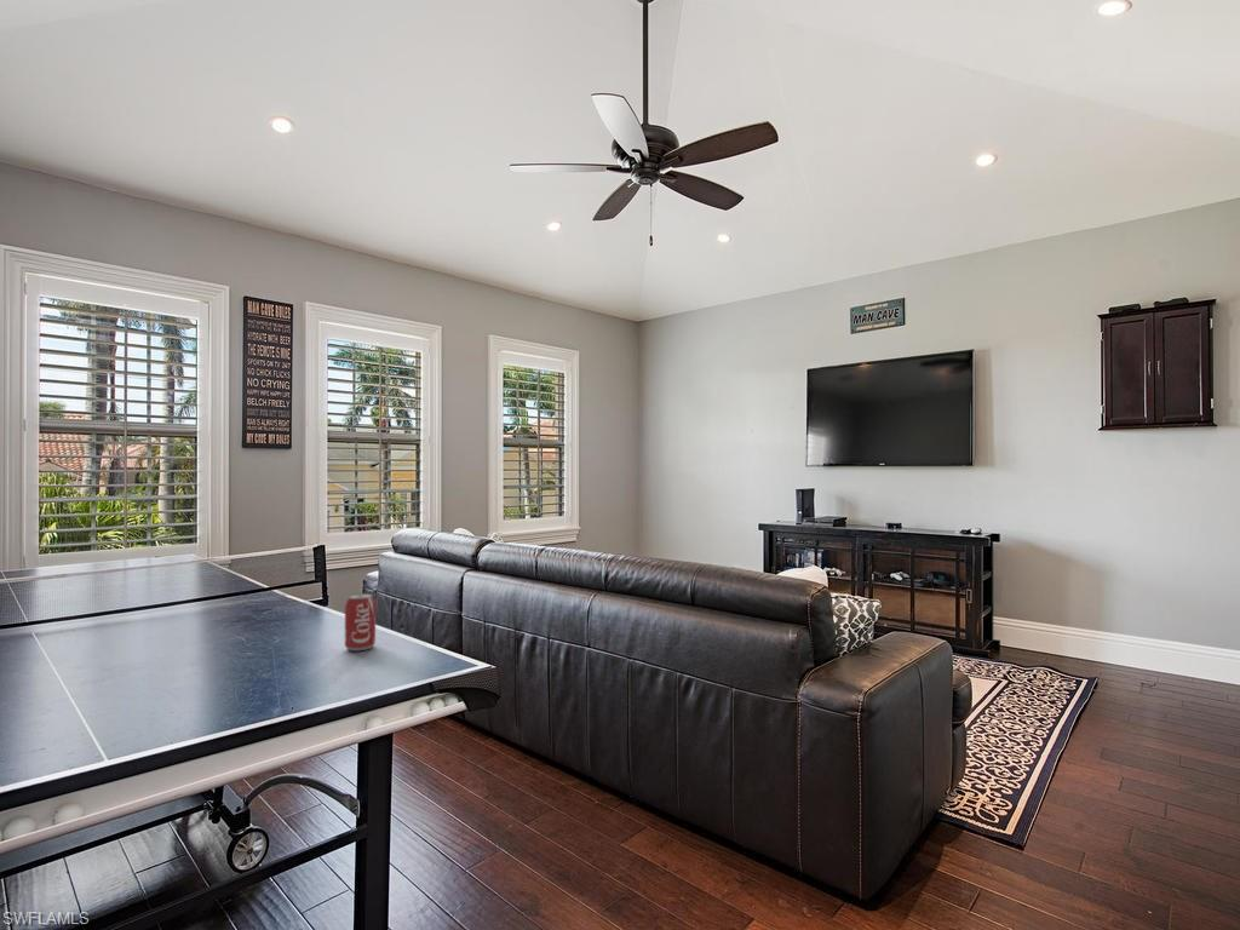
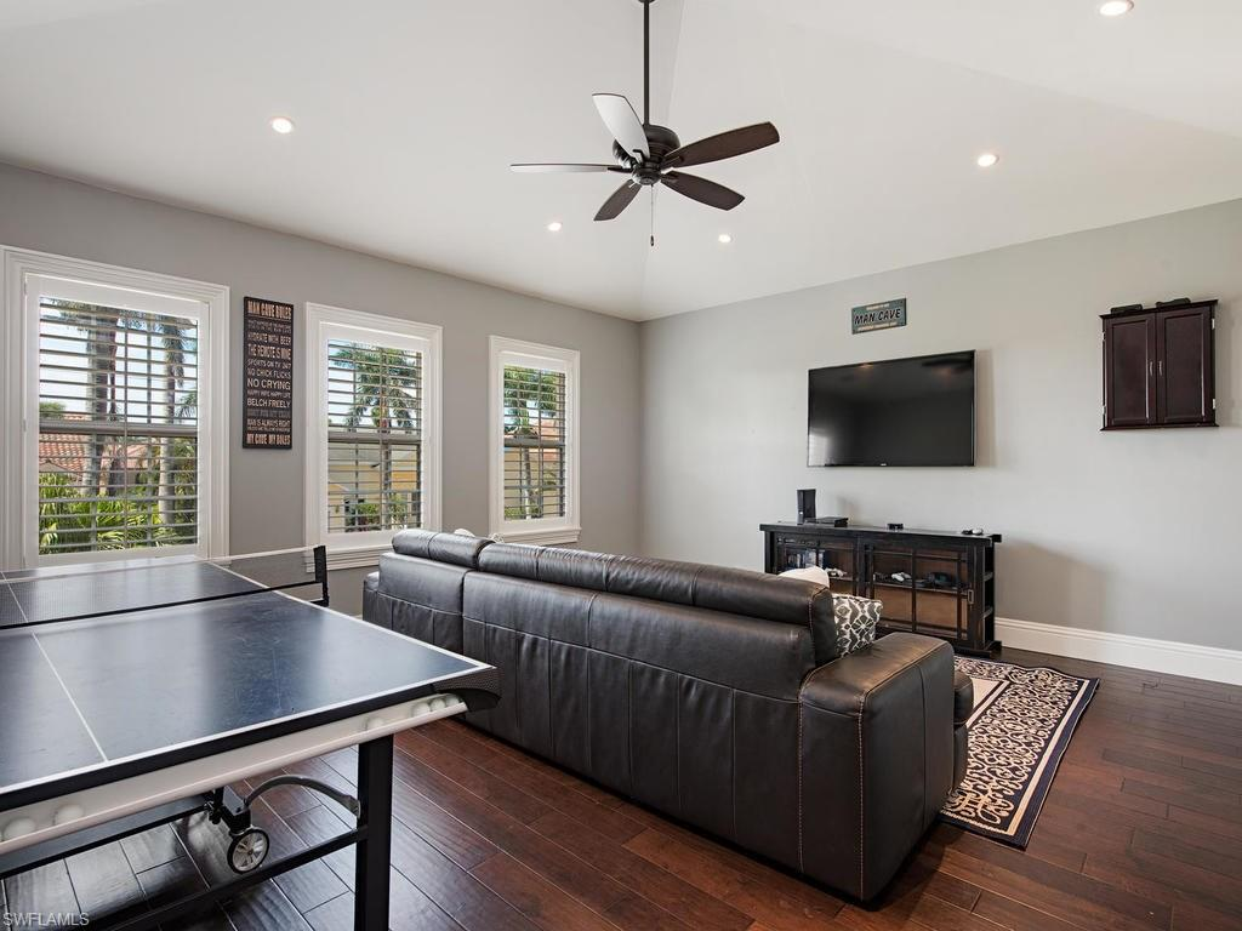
- beverage can (360, 621)
